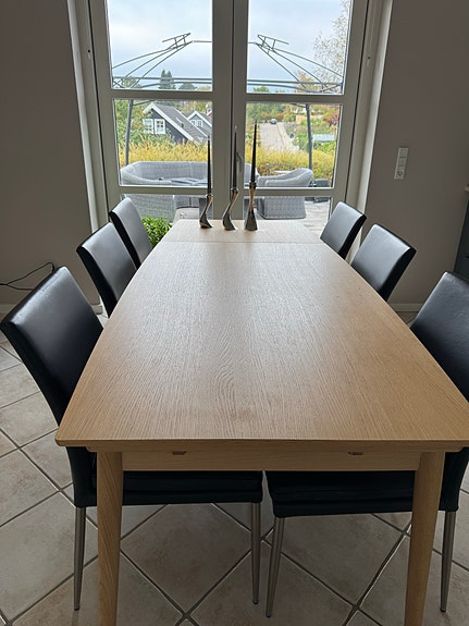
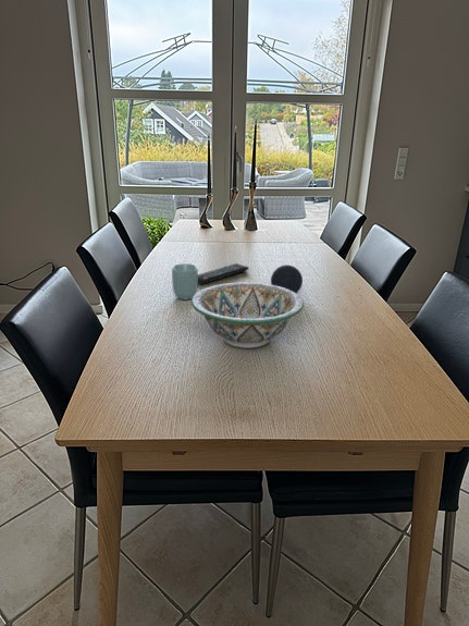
+ decorative ball (286, 280)
+ remote control (221, 273)
+ decorative bowl (247, 318)
+ cup (185, 282)
